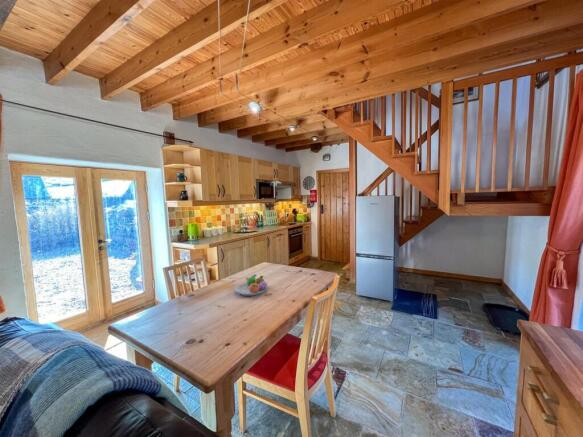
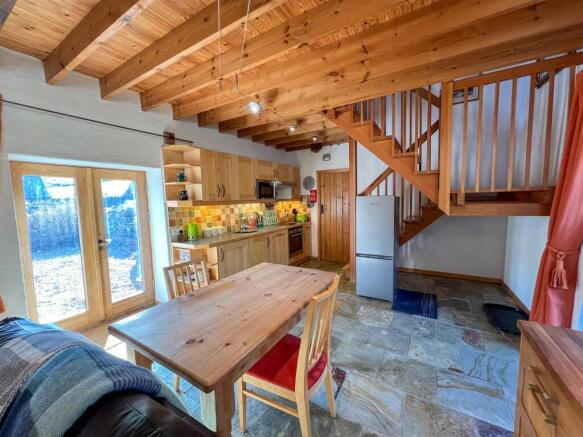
- fruit bowl (252, 283)
